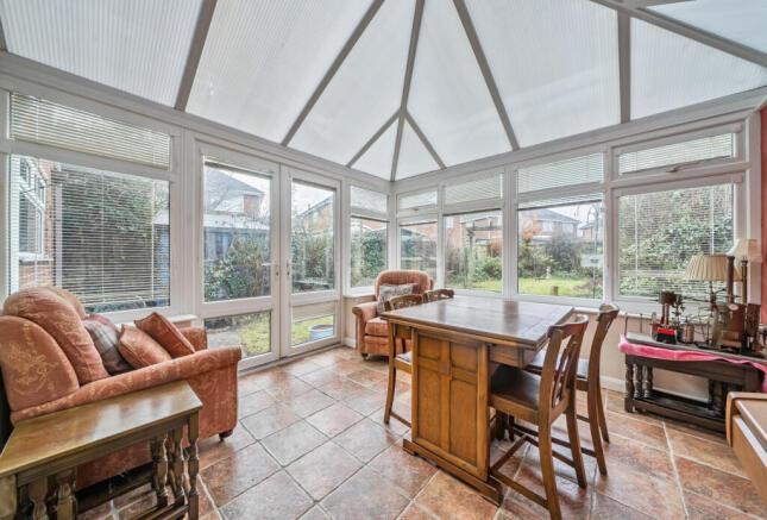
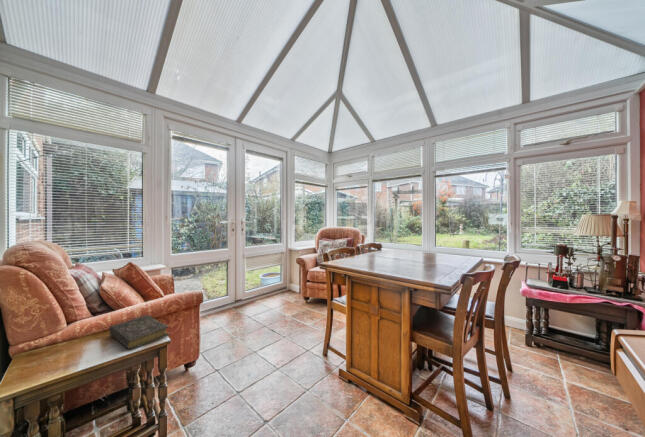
+ book (139, 330)
